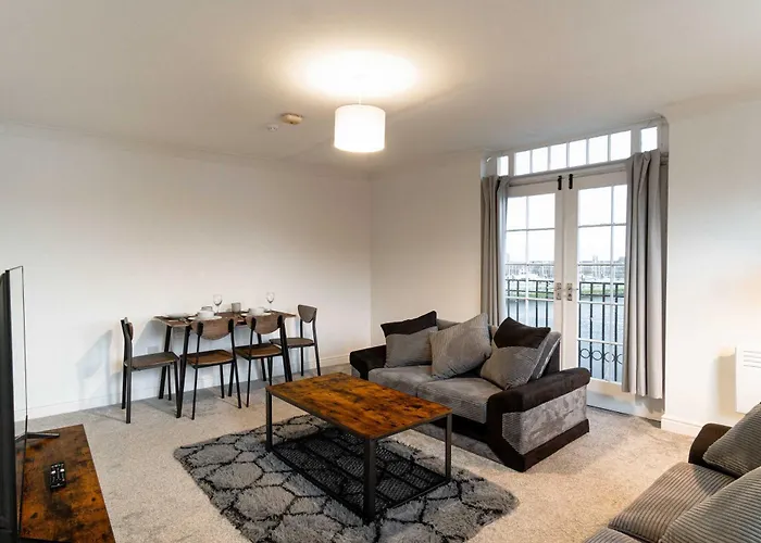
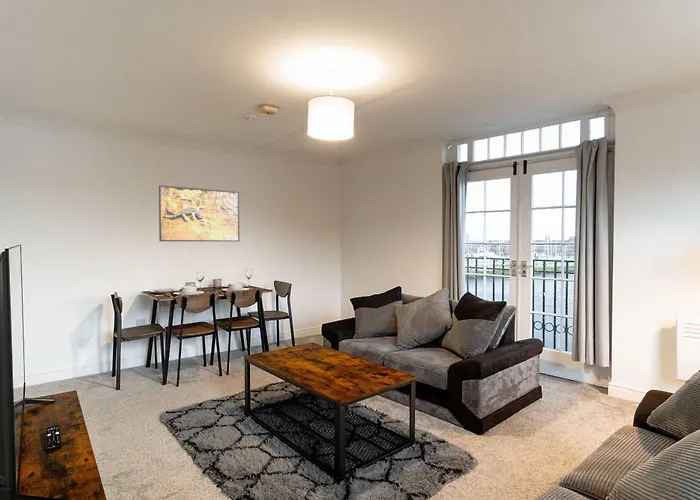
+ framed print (201, 215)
